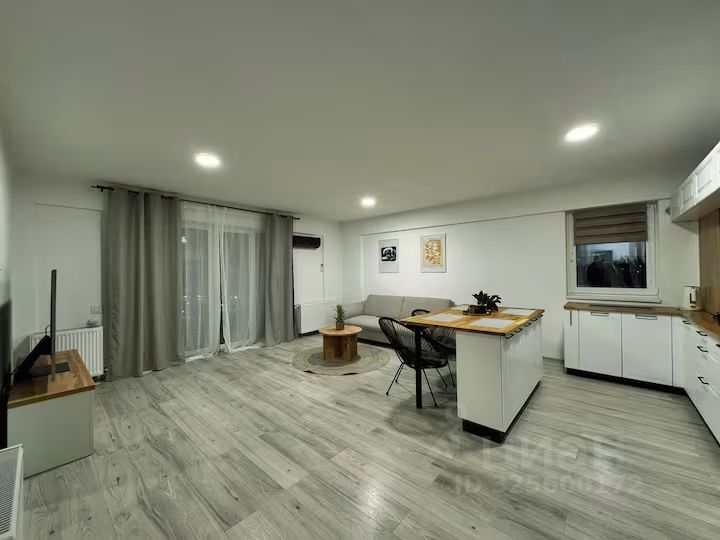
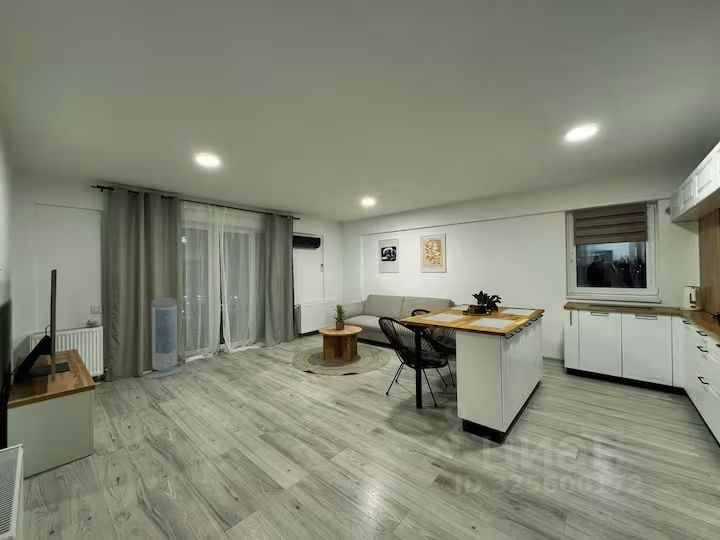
+ air purifier (164, 335)
